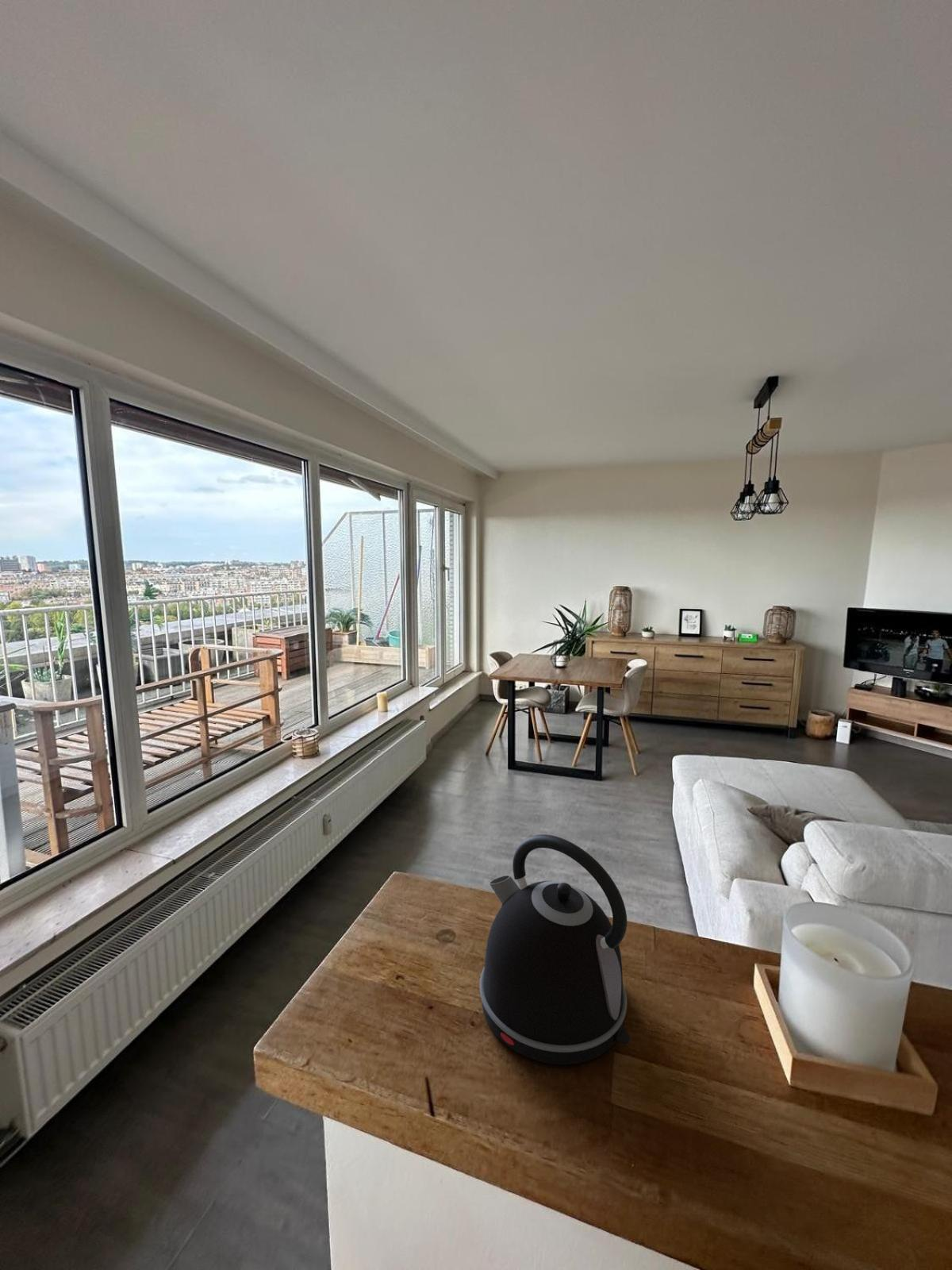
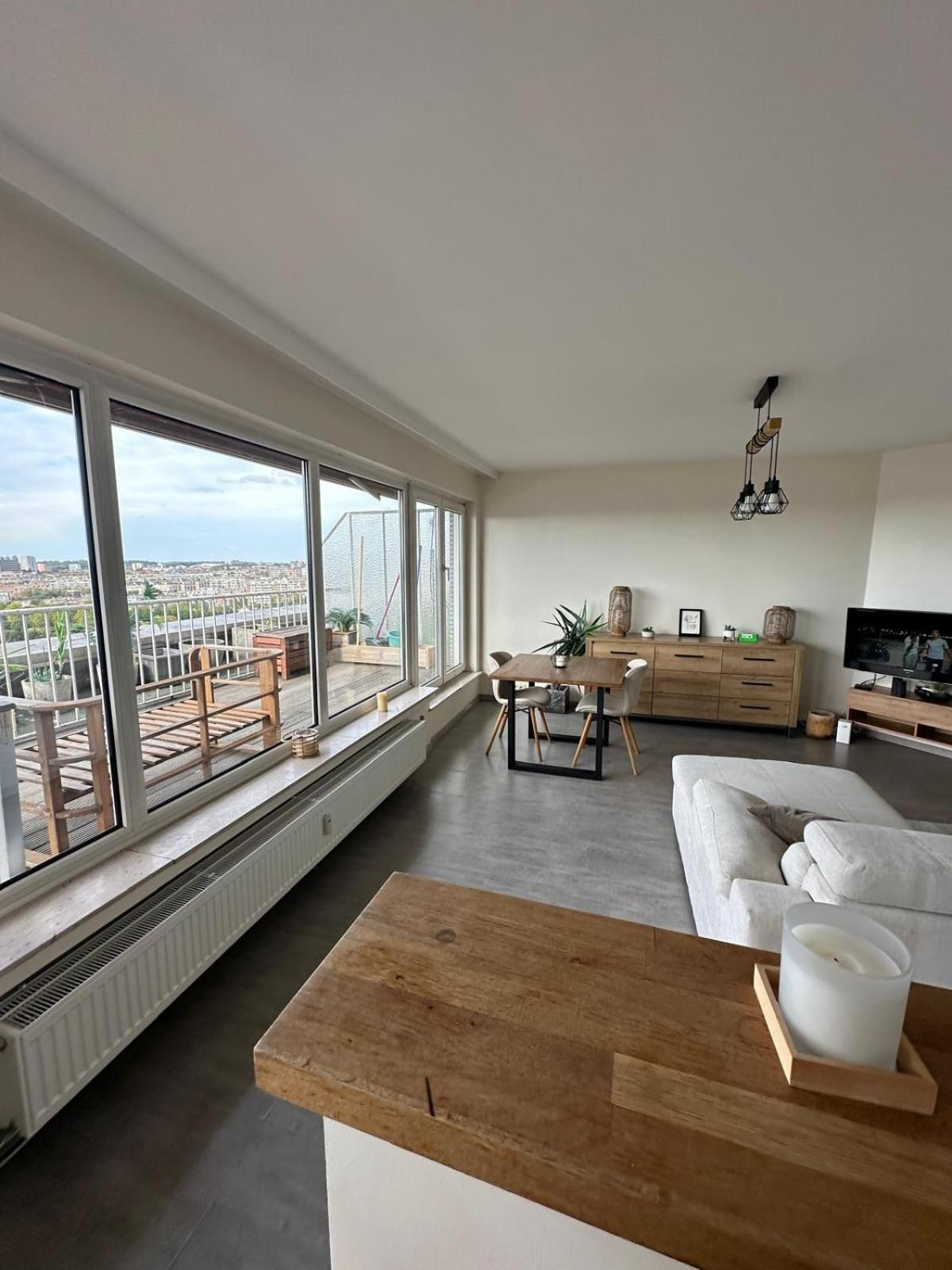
- kettle (555, 921)
